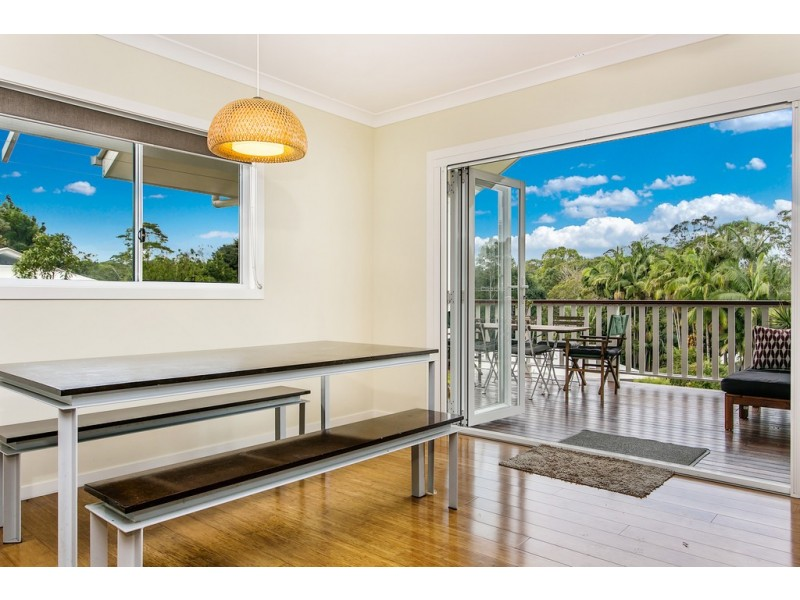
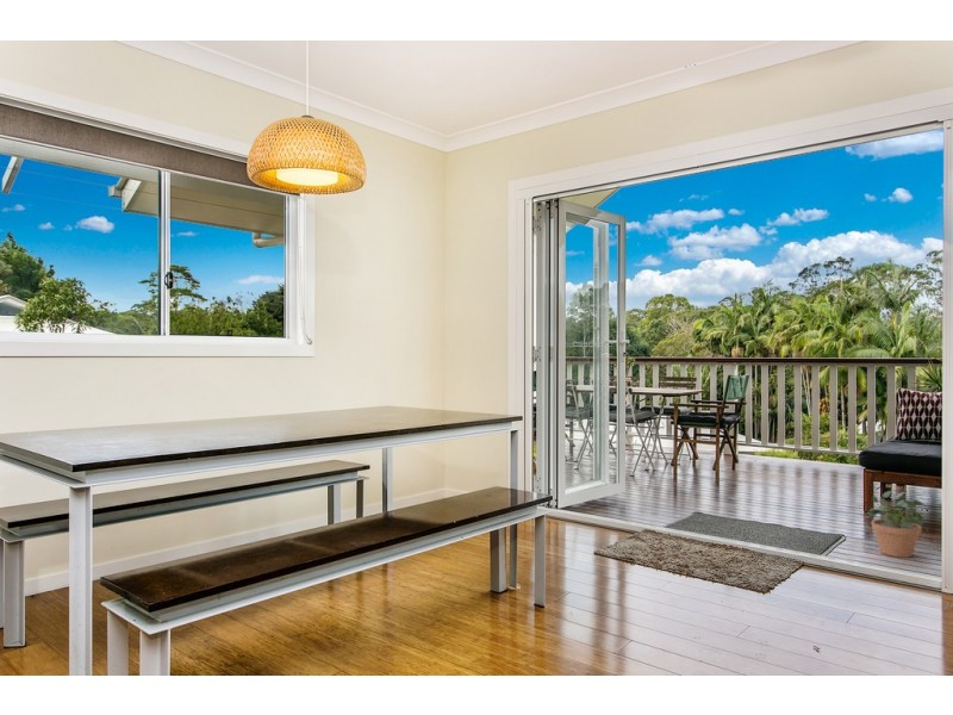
+ potted plant (893, 523)
